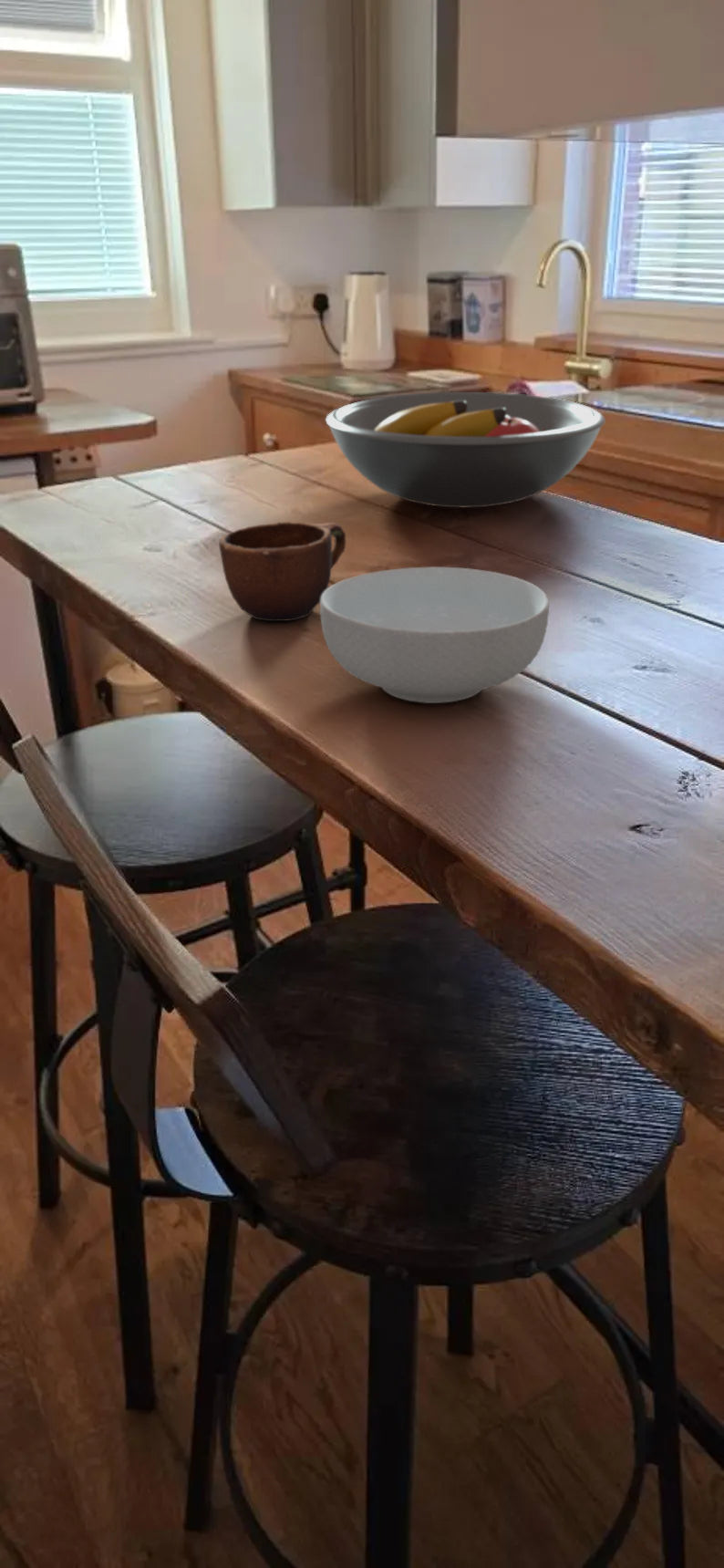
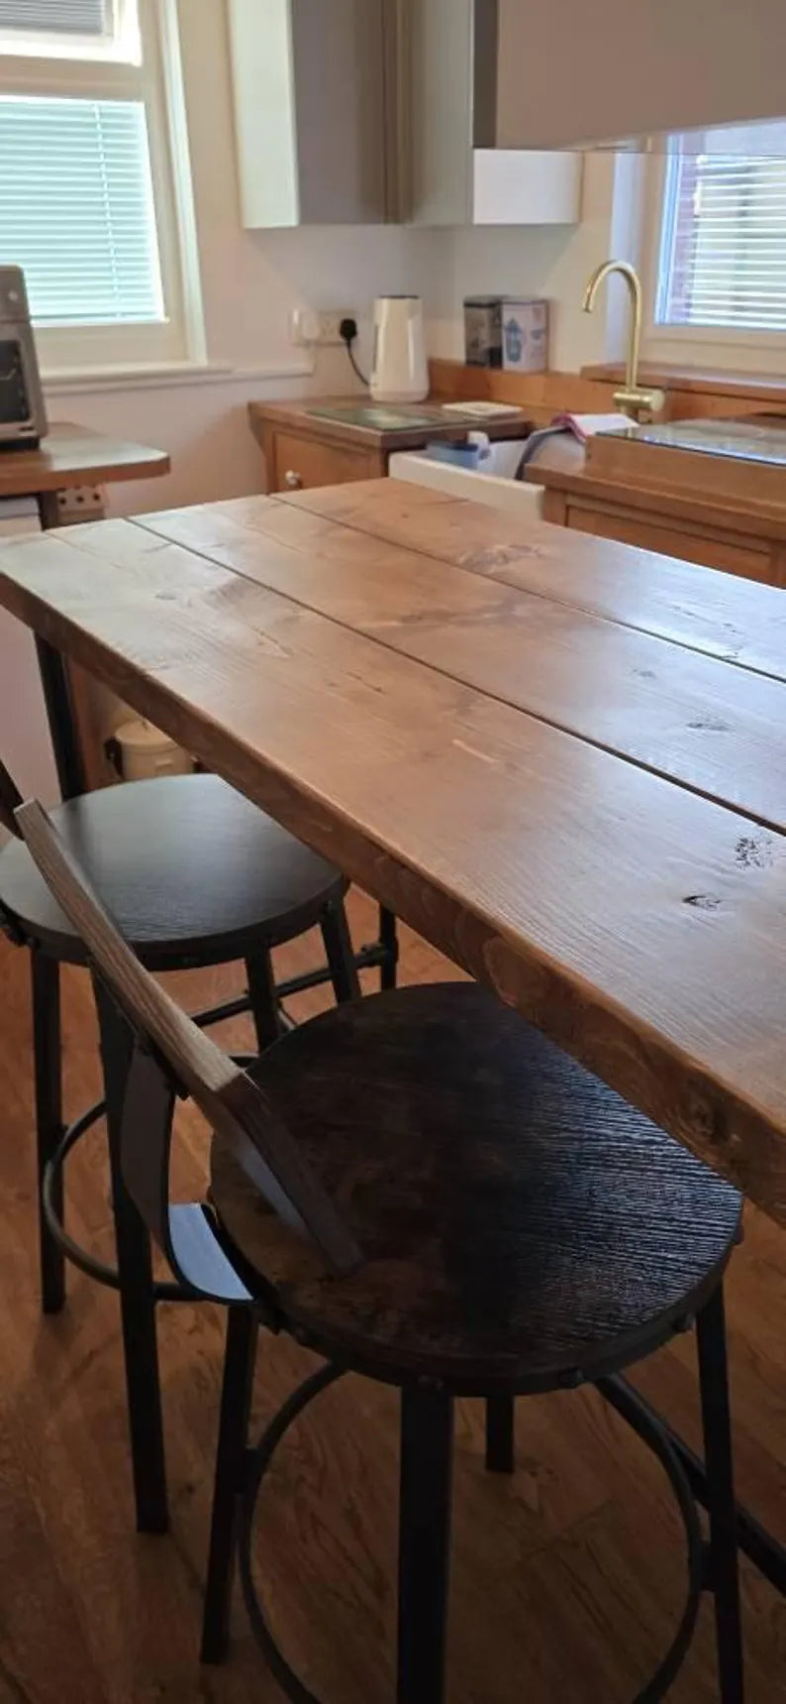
- mug (281, 568)
- fruit bowl (462, 444)
- cereal bowl (433, 639)
